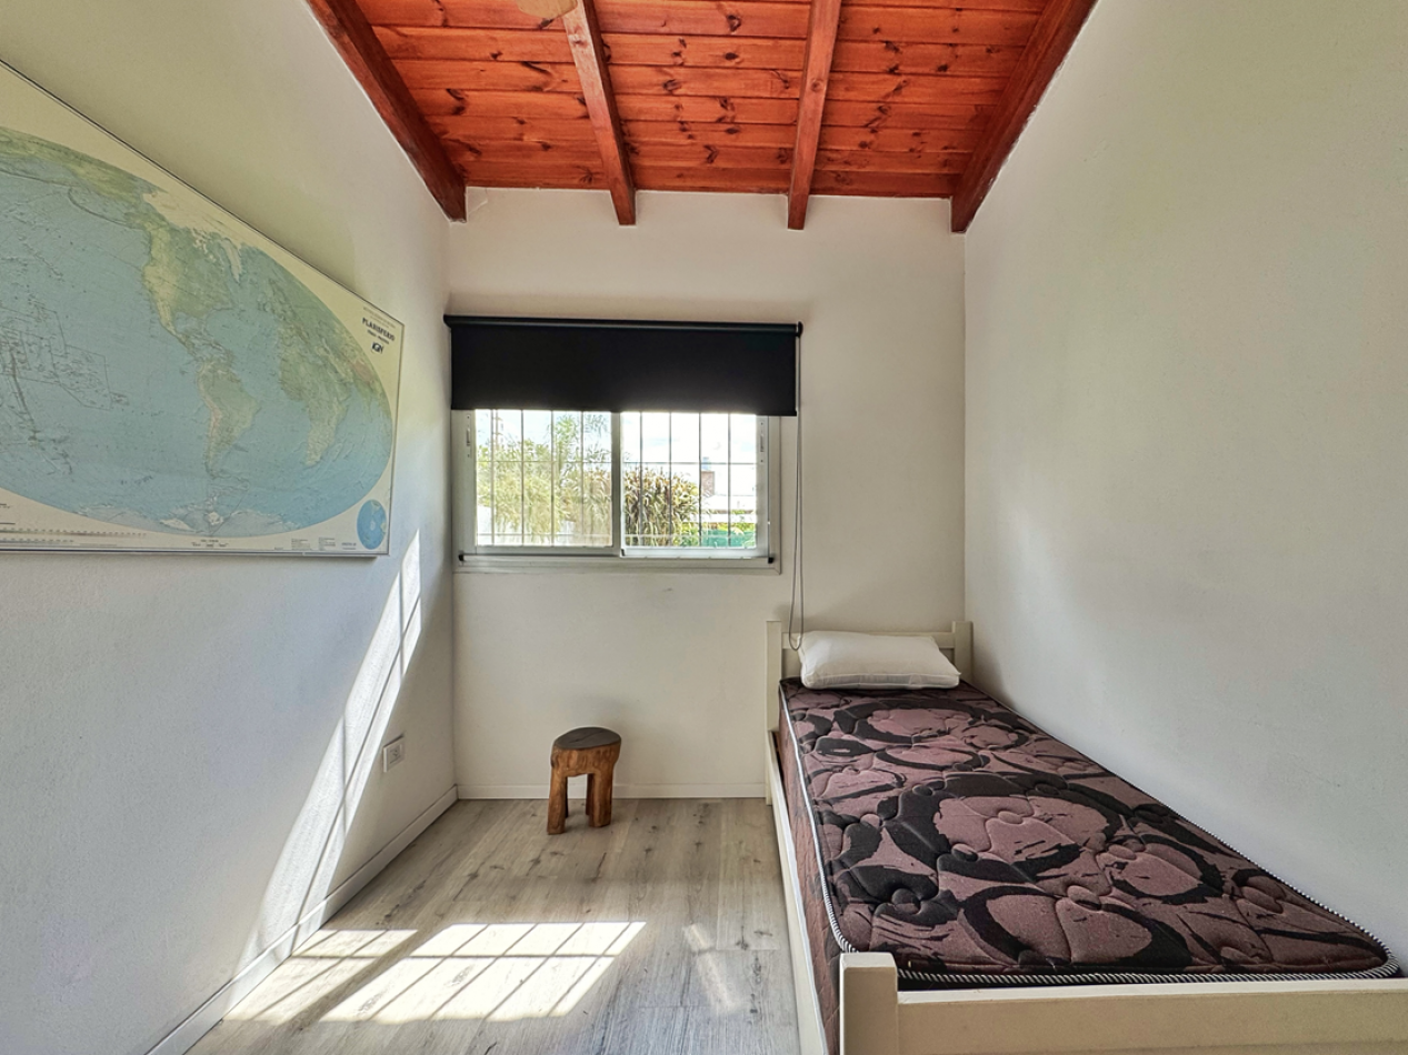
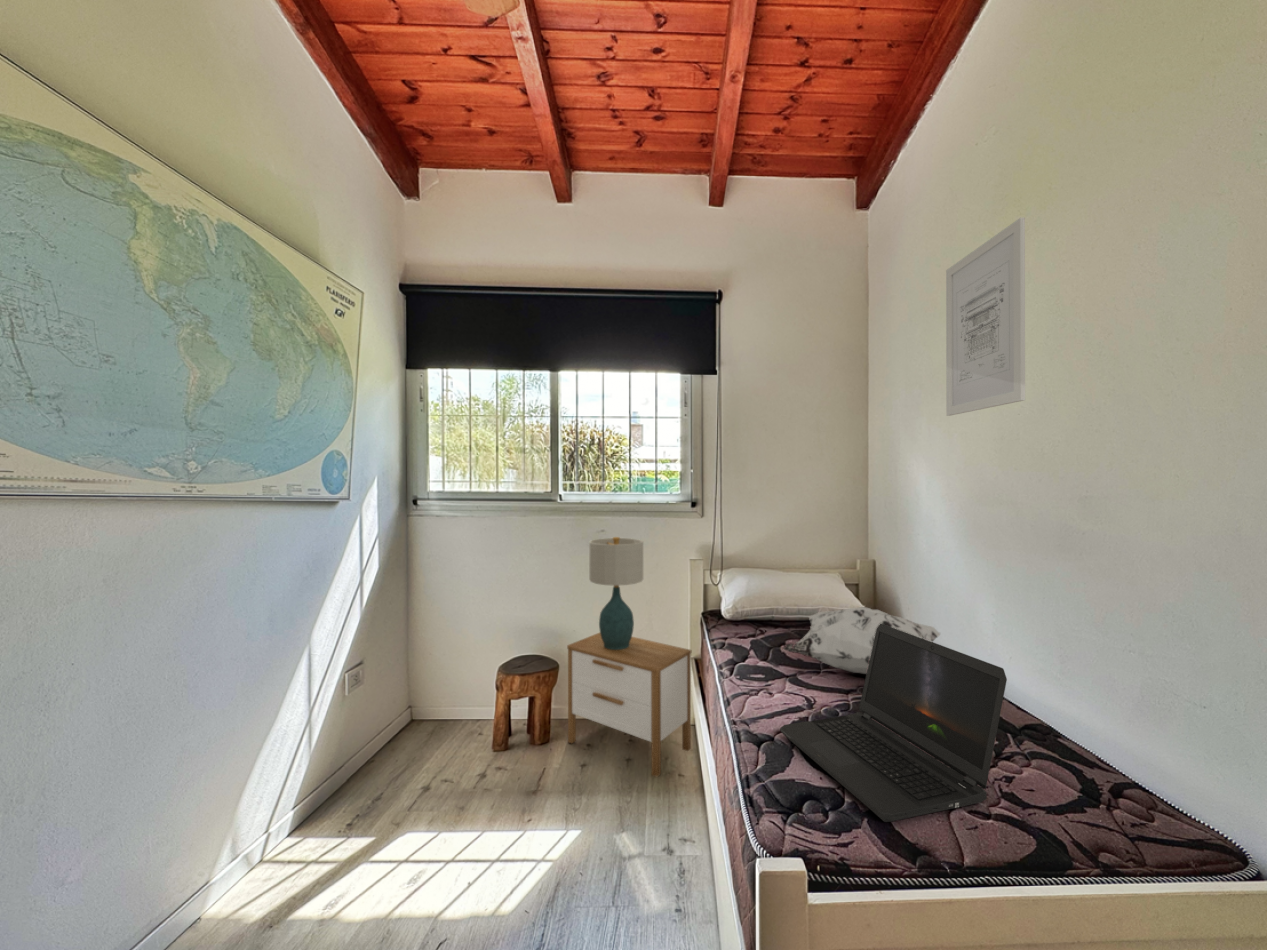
+ table lamp (616, 591)
+ nightstand (627, 696)
+ wall art (981, 327)
+ laptop computer (880, 706)
+ decorative pillow (865, 641)
